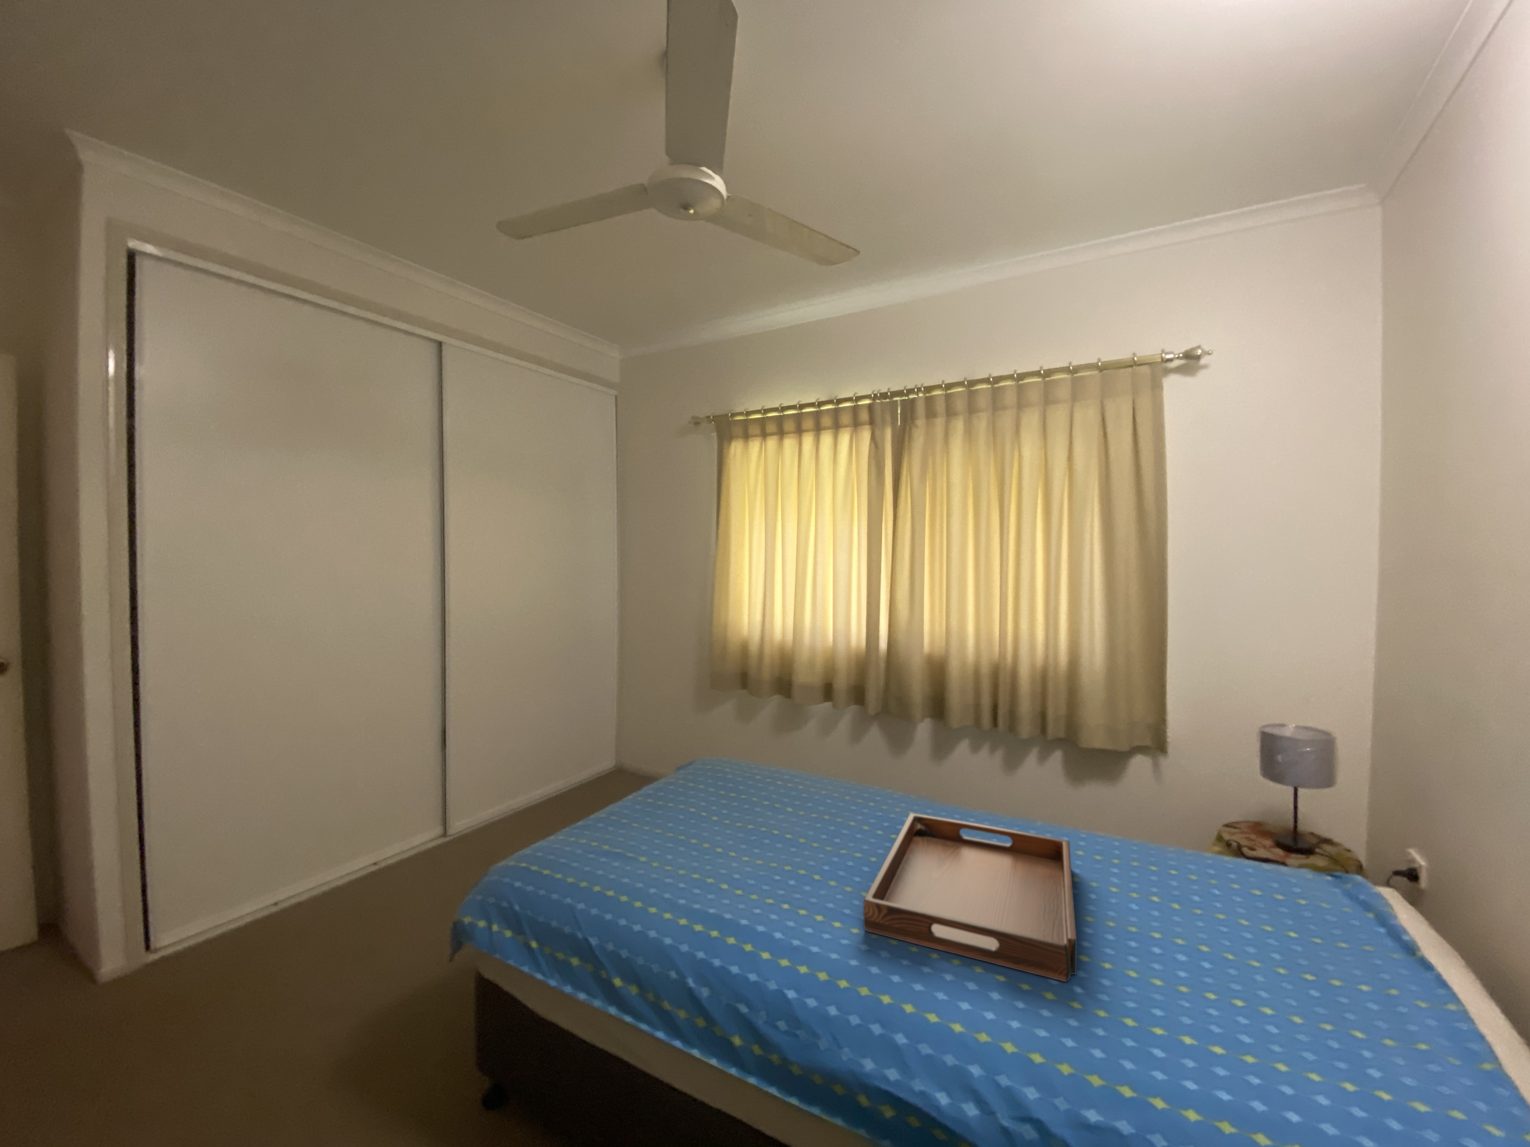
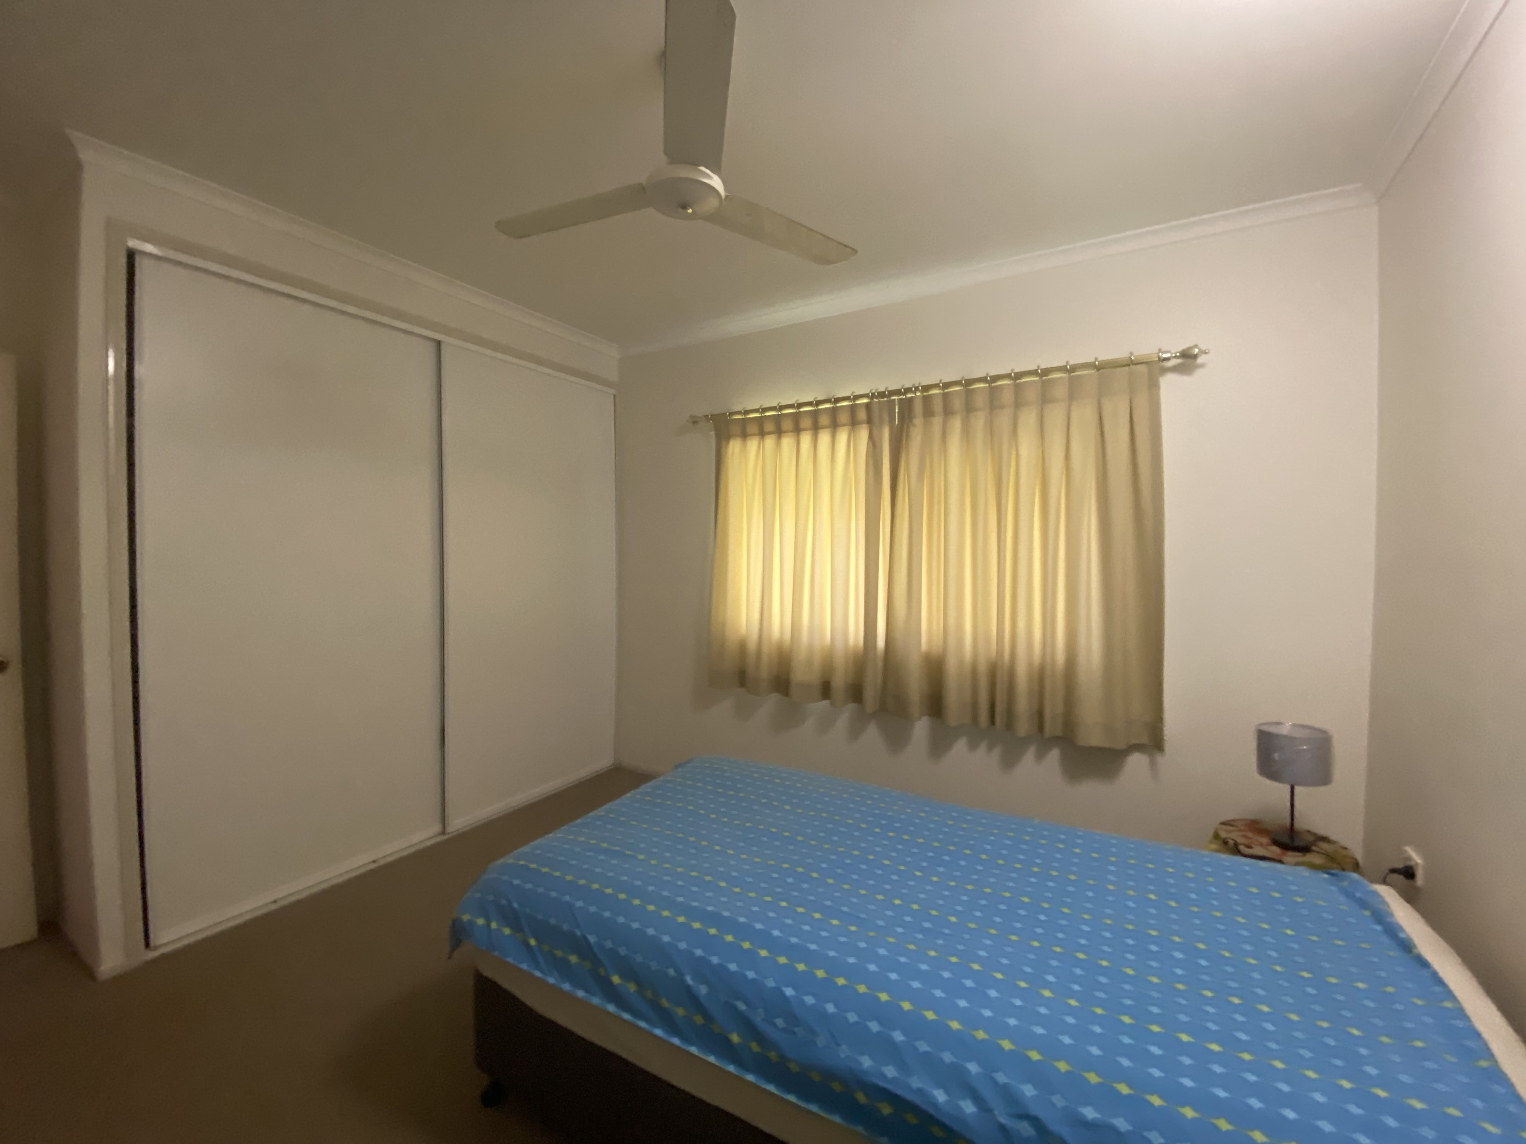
- serving tray (976, 881)
